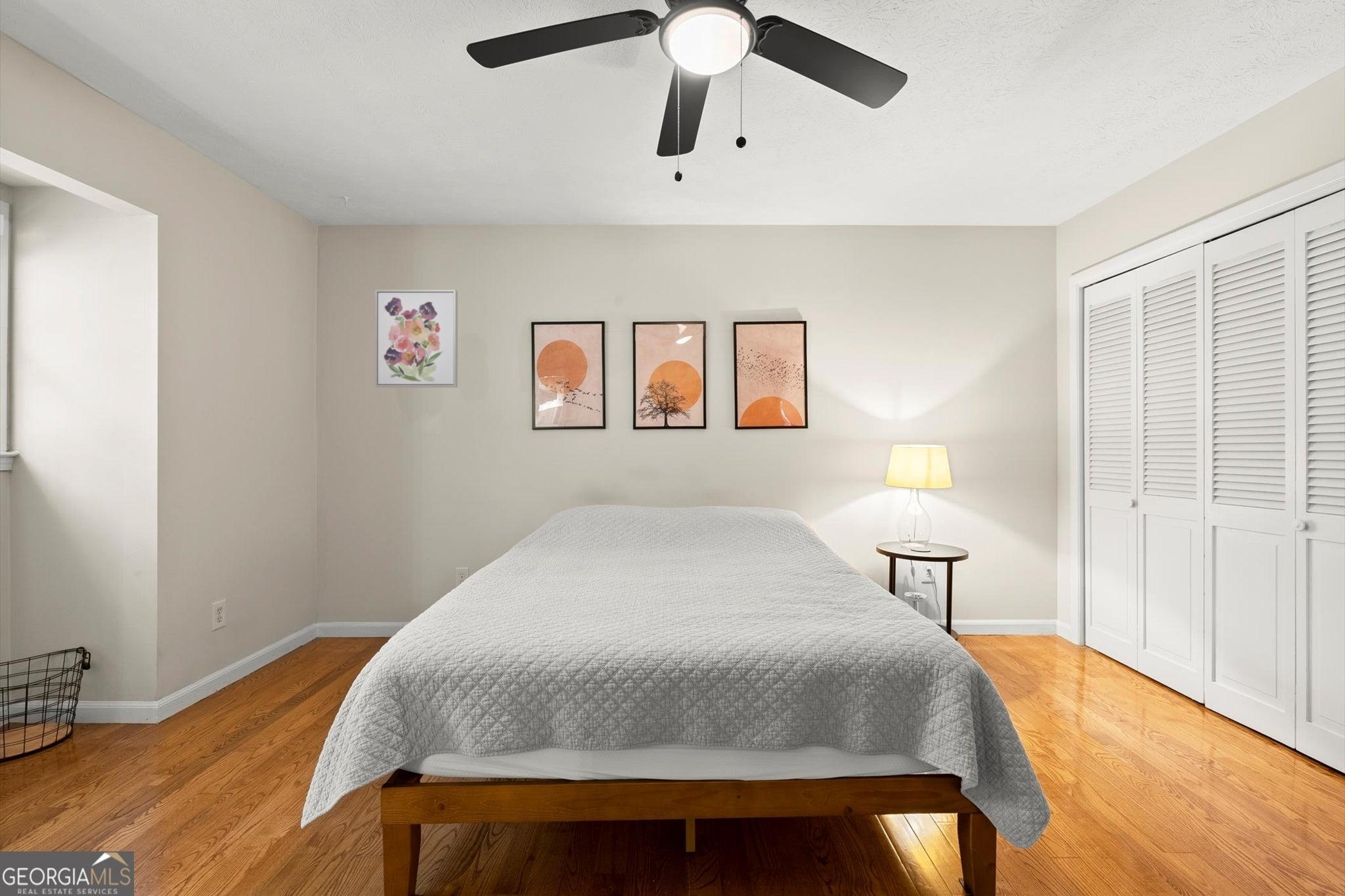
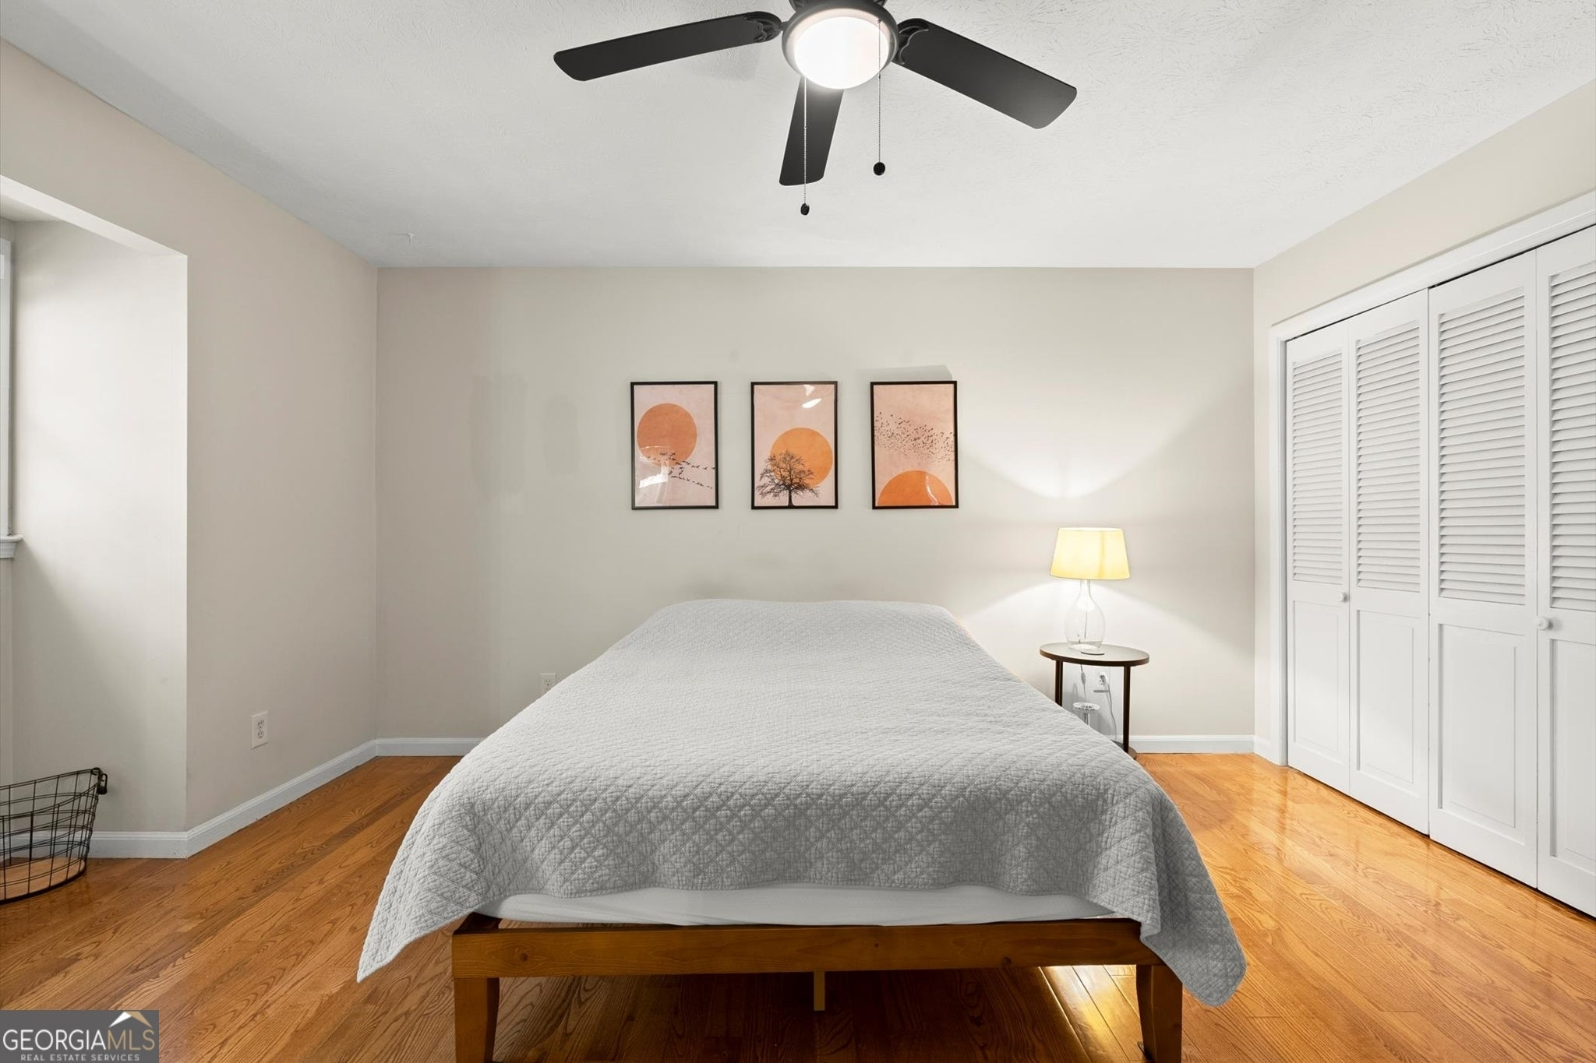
- wall art (416, 339)
